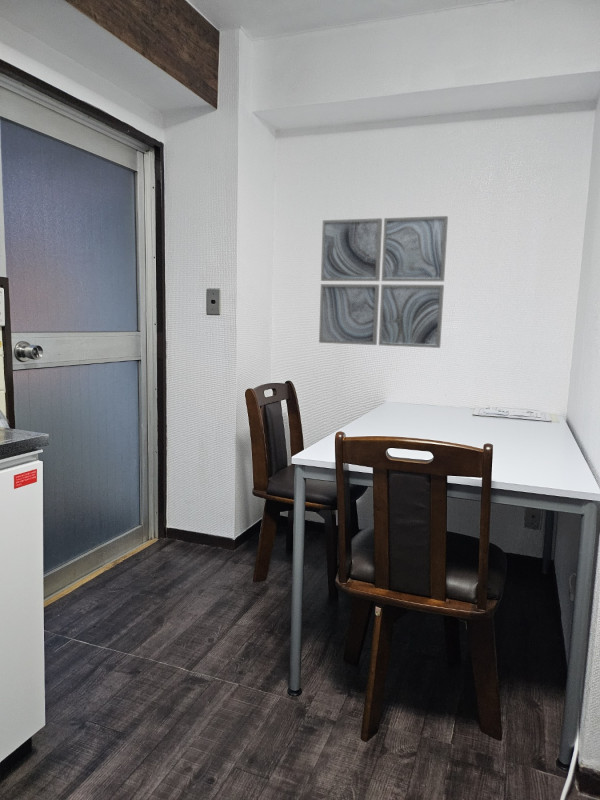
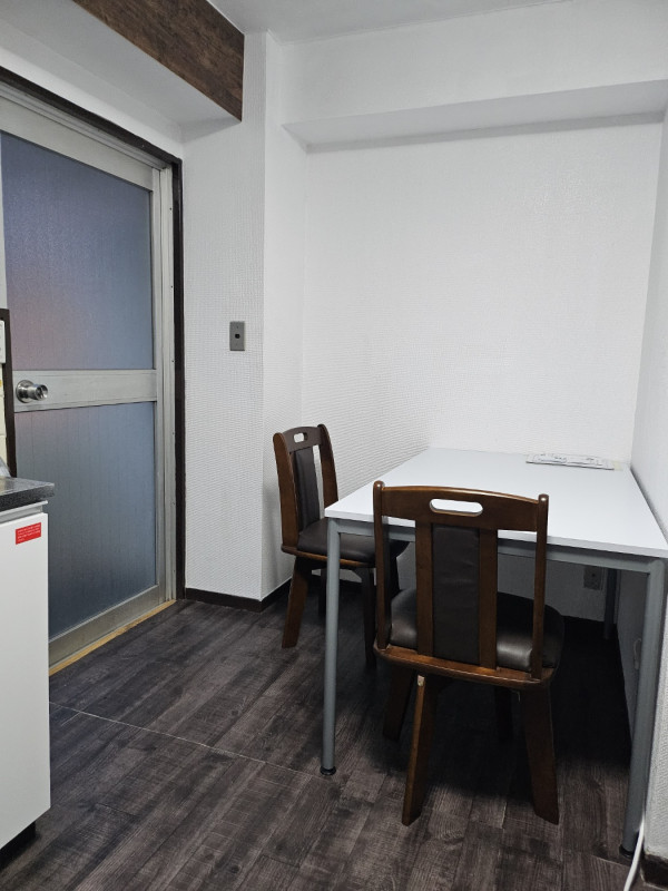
- wall art (381, 284)
